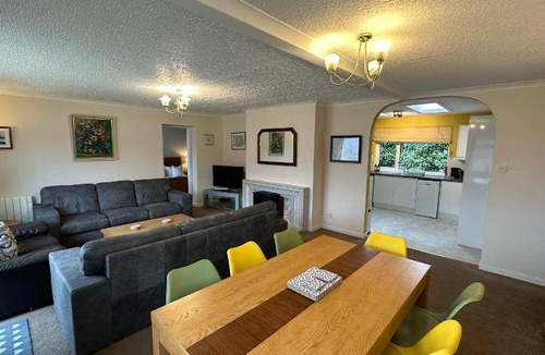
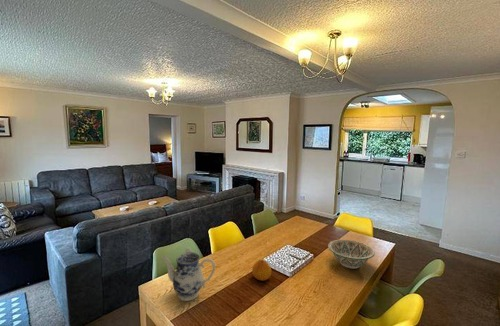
+ decorative bowl (350, 255)
+ teapot (188, 271)
+ fruit (261, 269)
